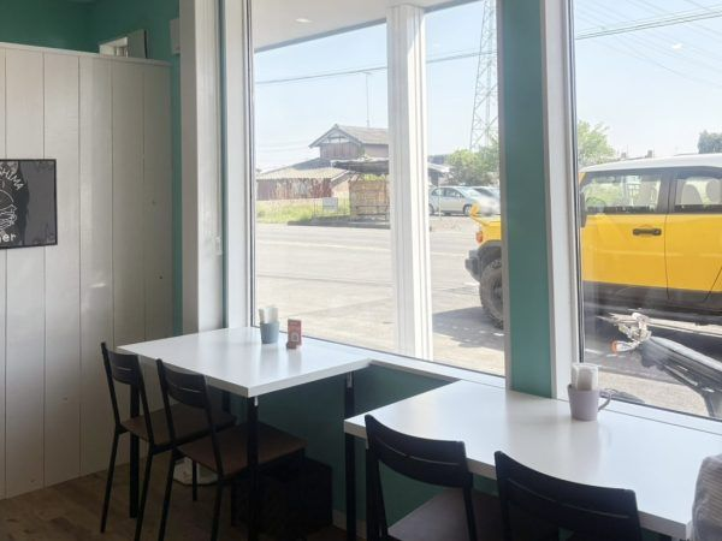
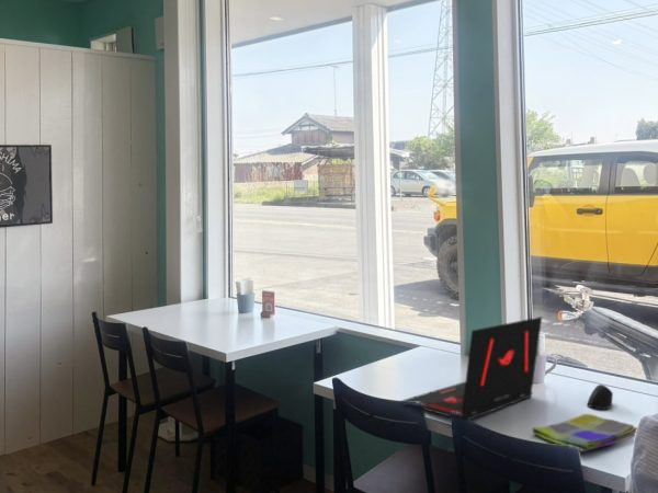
+ laptop (472, 359)
+ computer mouse (600, 394)
+ dish towel (585, 431)
